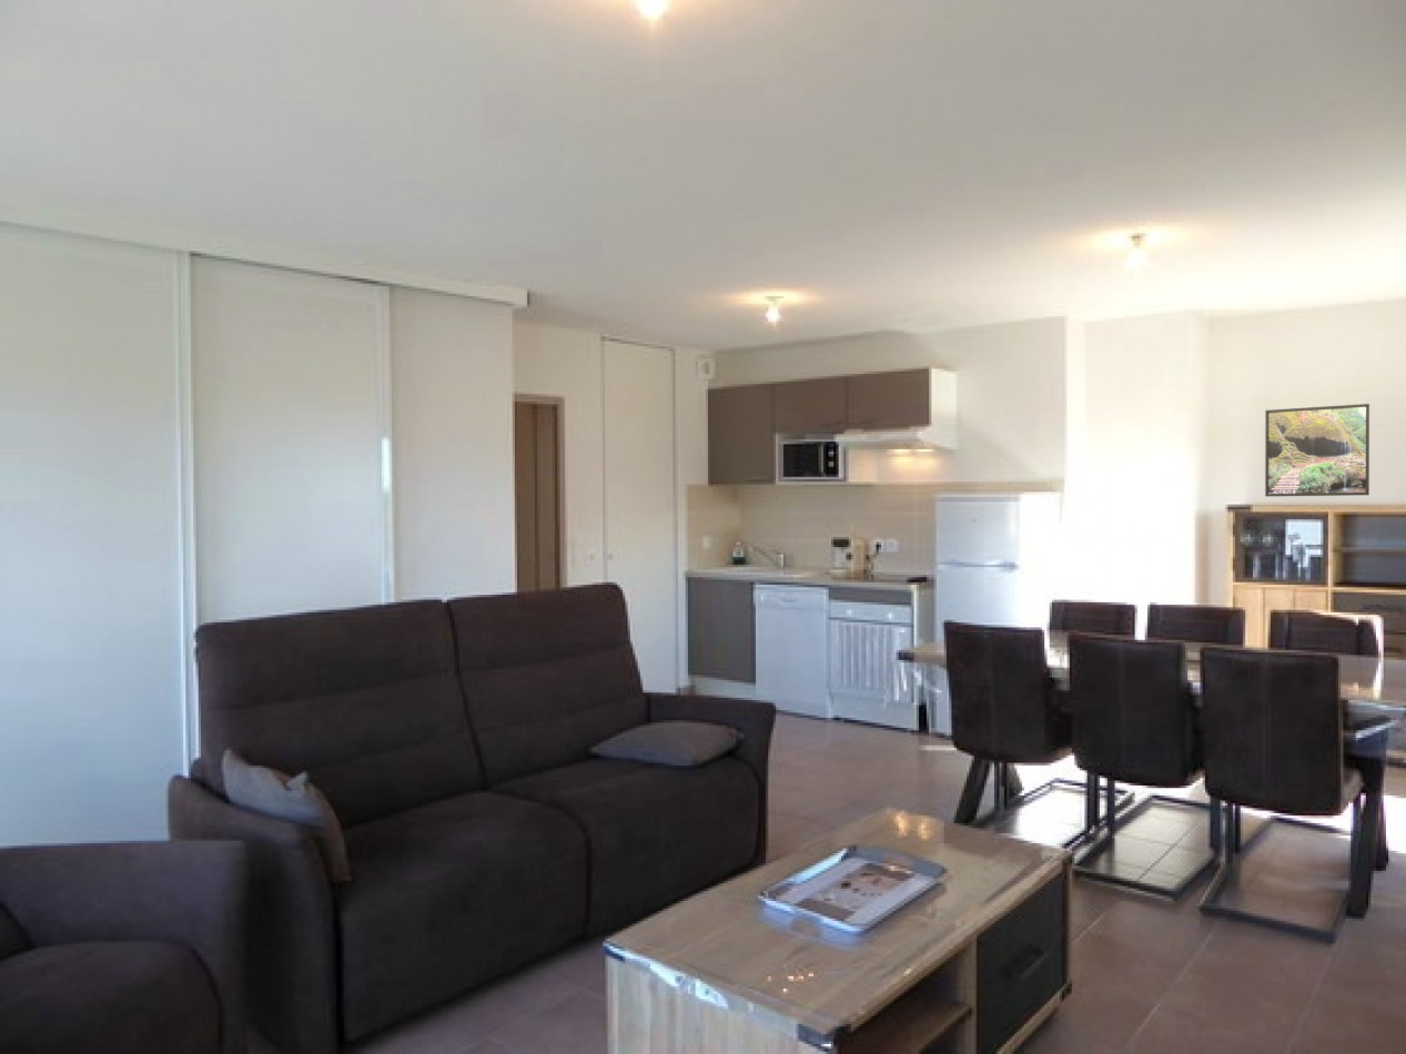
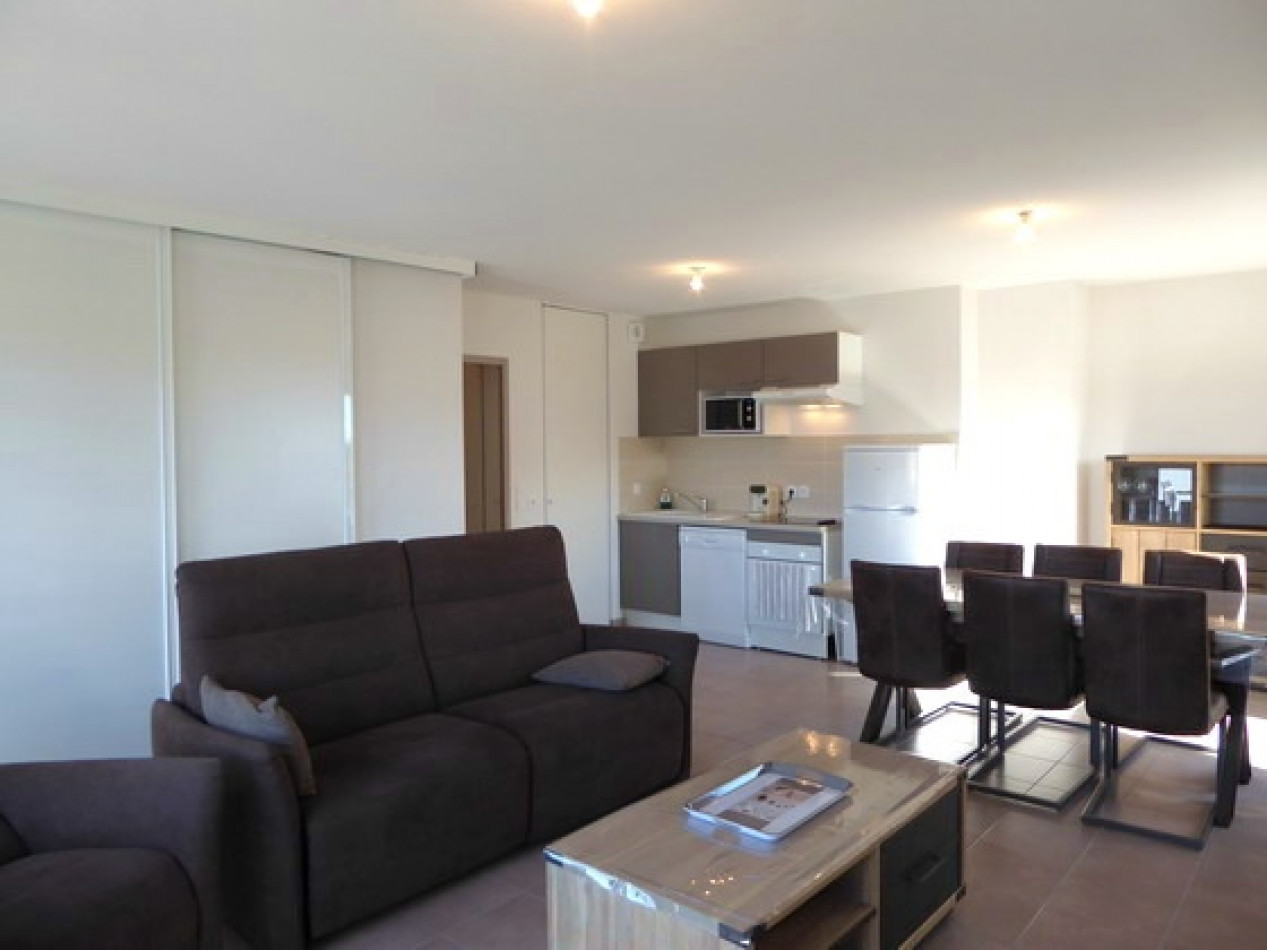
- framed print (1315, 452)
